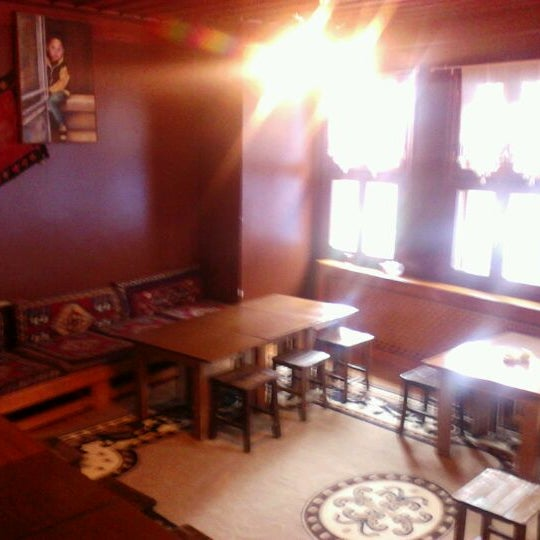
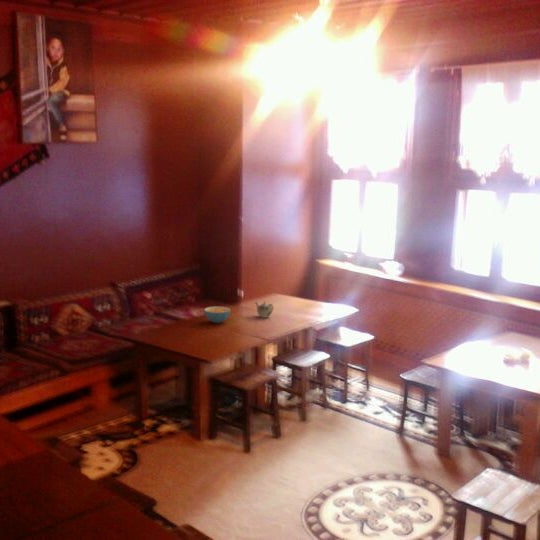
+ teapot (263, 308)
+ cereal bowl (217, 315)
